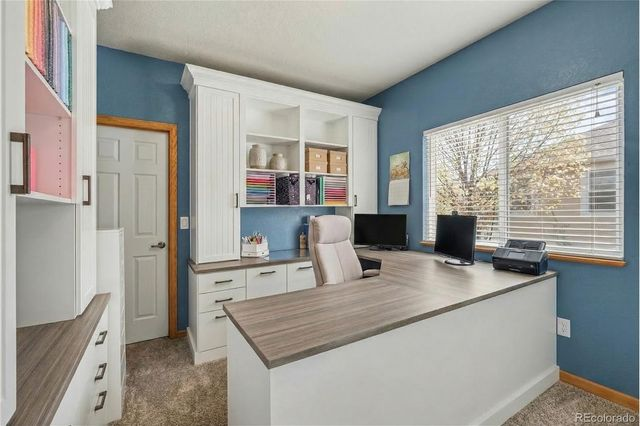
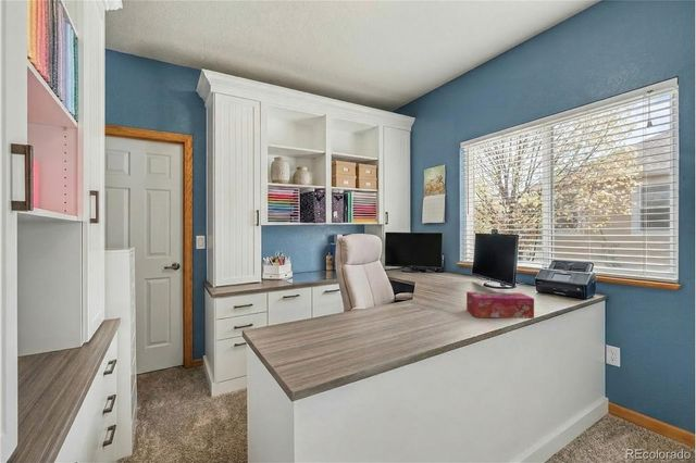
+ tissue box (498, 304)
